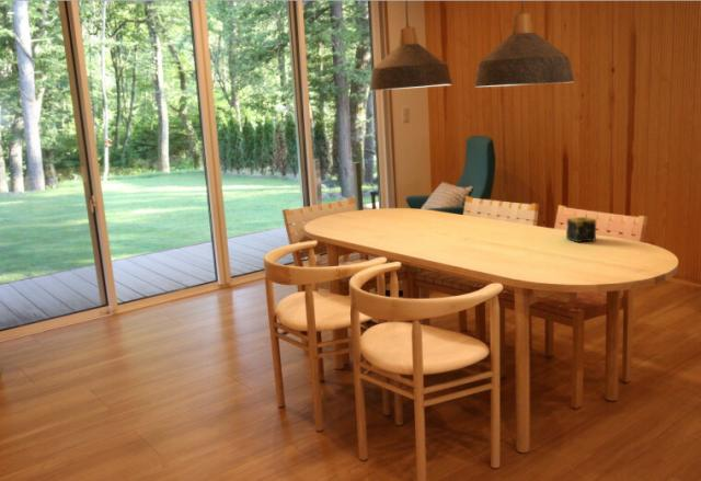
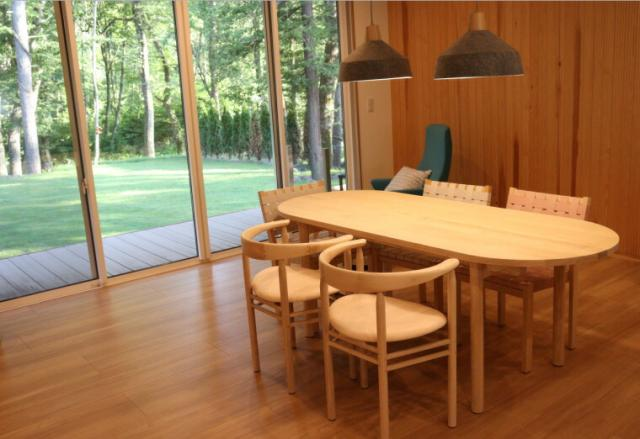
- candle (581, 229)
